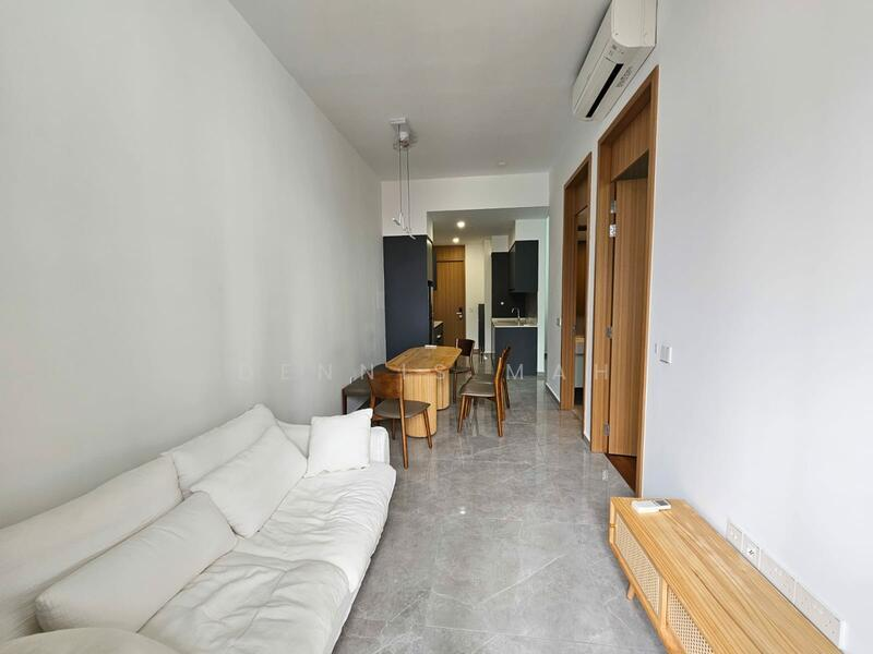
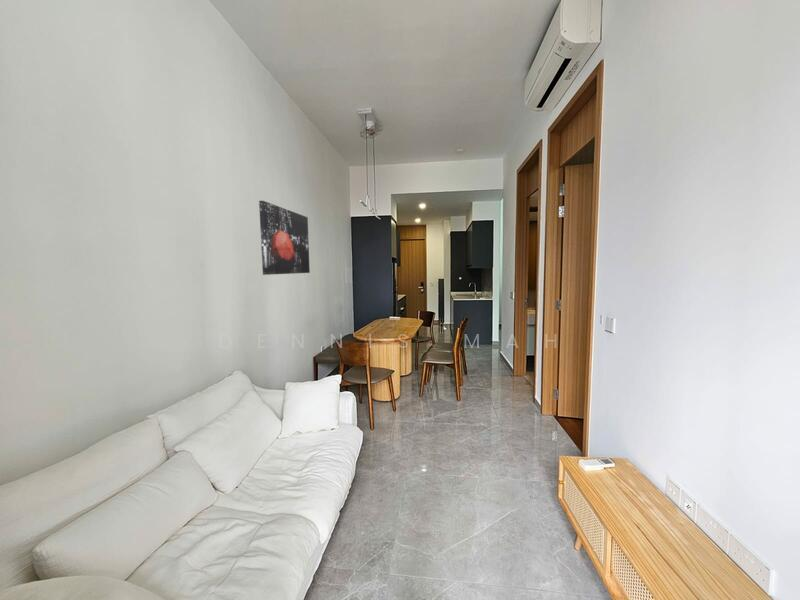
+ wall art (288, 242)
